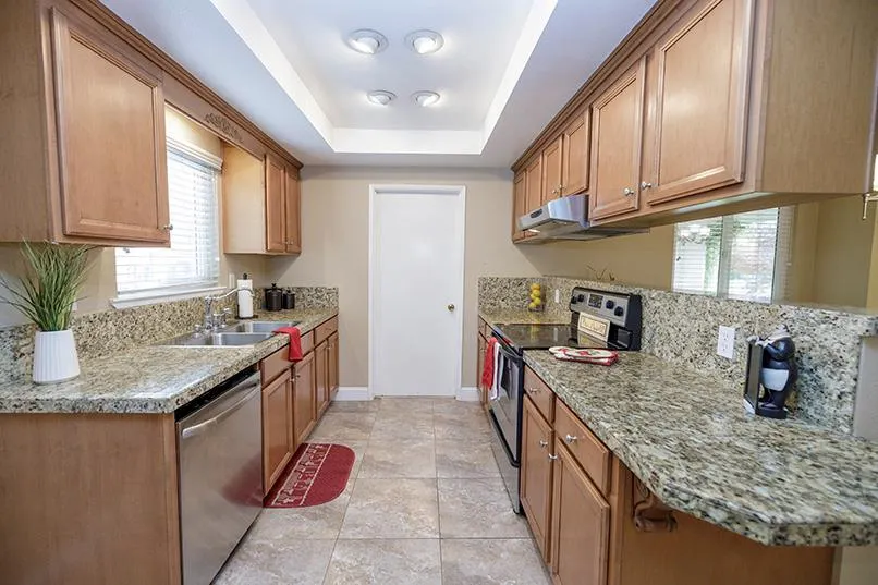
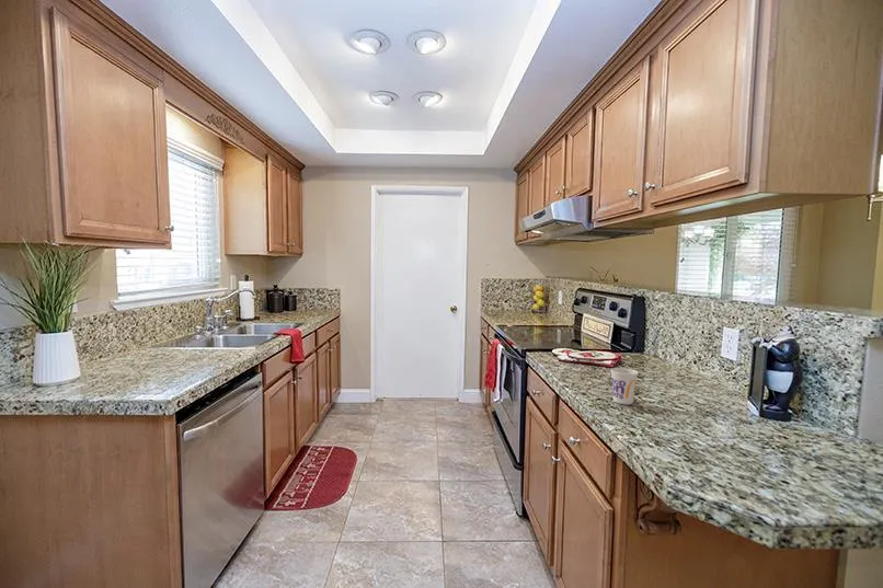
+ cup (623, 385)
